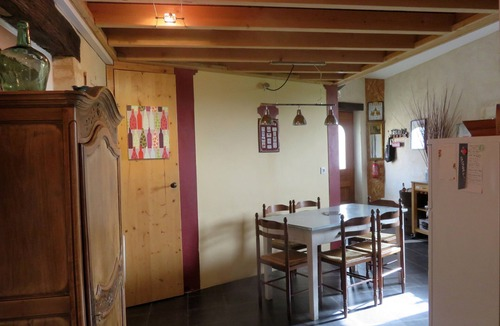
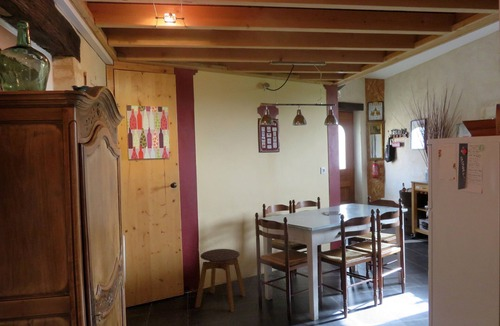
+ stool (226, 276)
